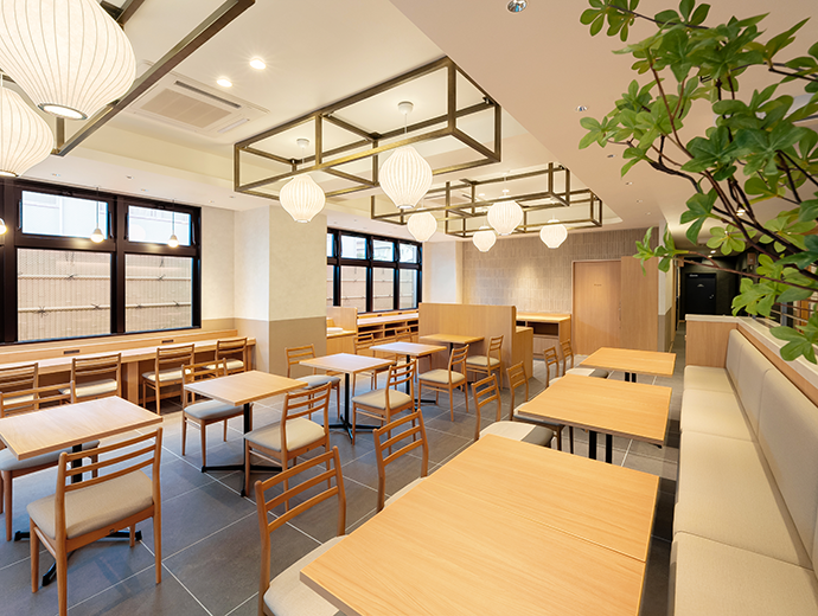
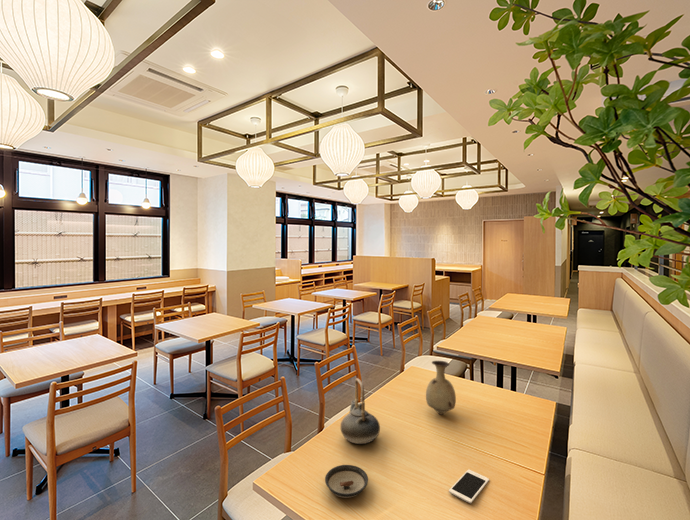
+ cell phone (469, 485)
+ vase (440, 388)
+ teapot (357, 407)
+ saucer (346, 483)
